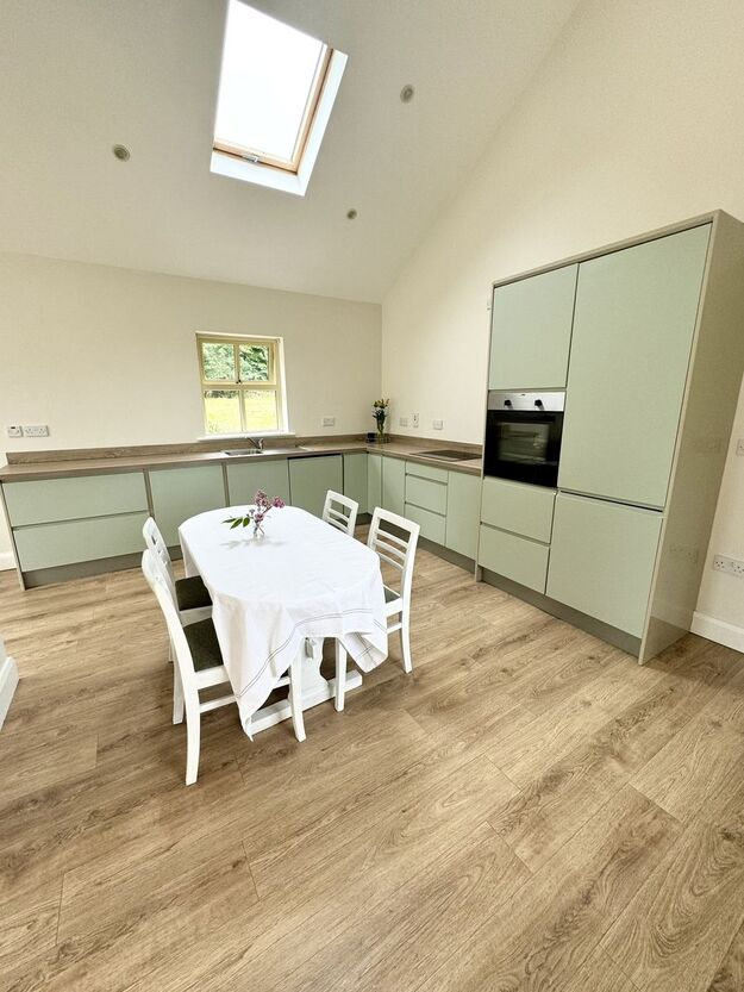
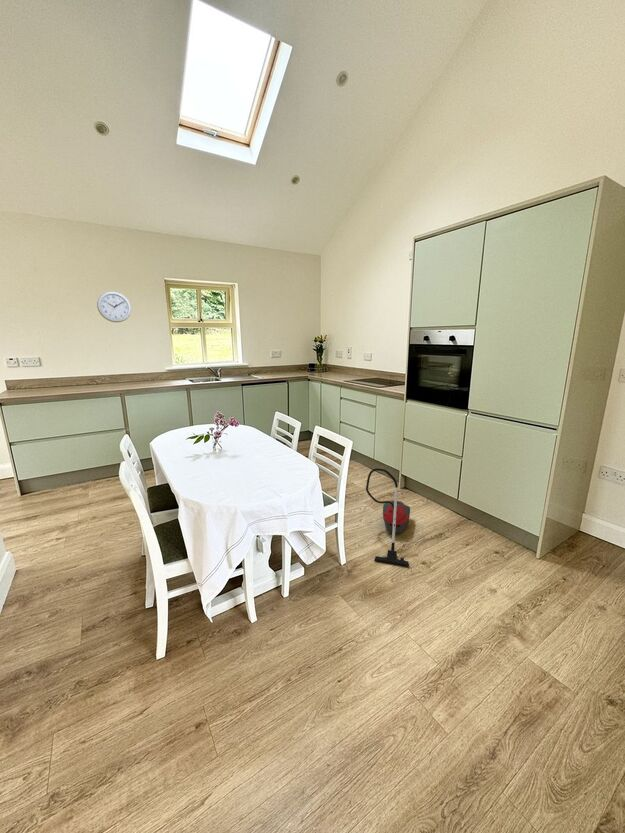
+ wall clock (114, 307)
+ vacuum cleaner (387, 503)
